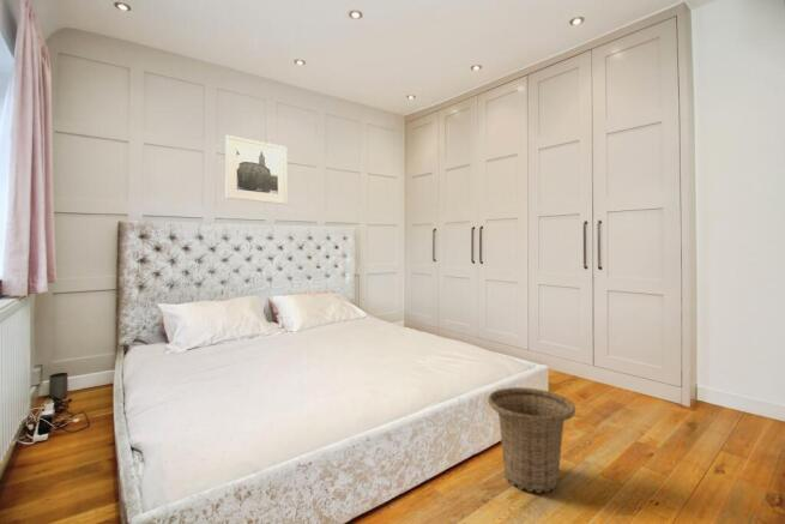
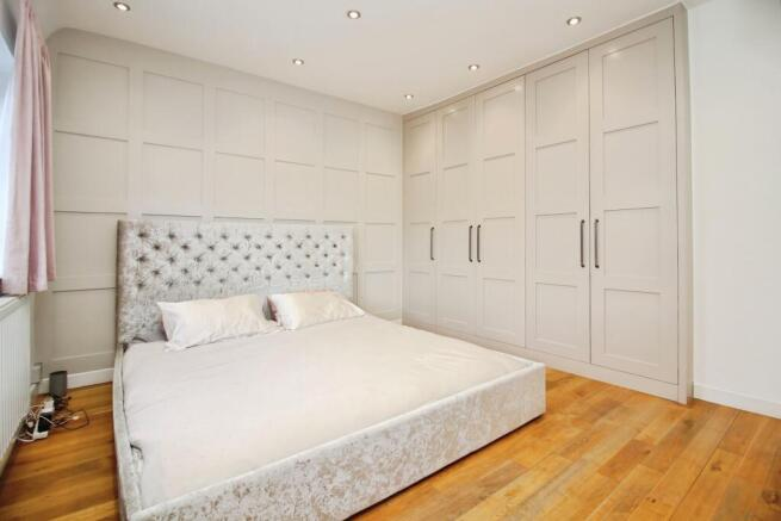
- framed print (258, 170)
- basket (530, 439)
